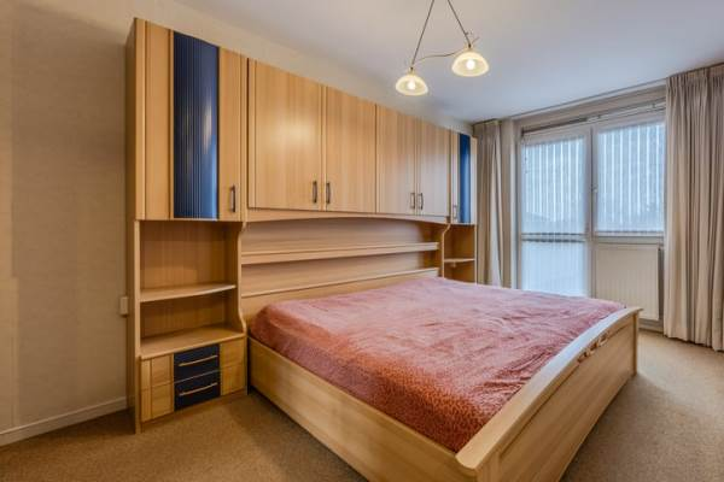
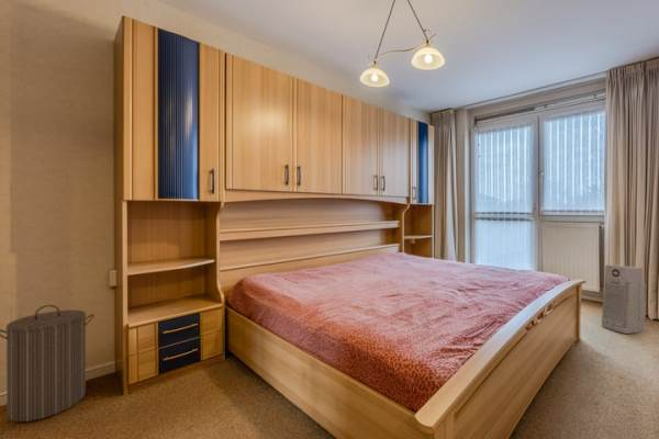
+ laundry hamper (48, 353)
+ air purifier (624, 296)
